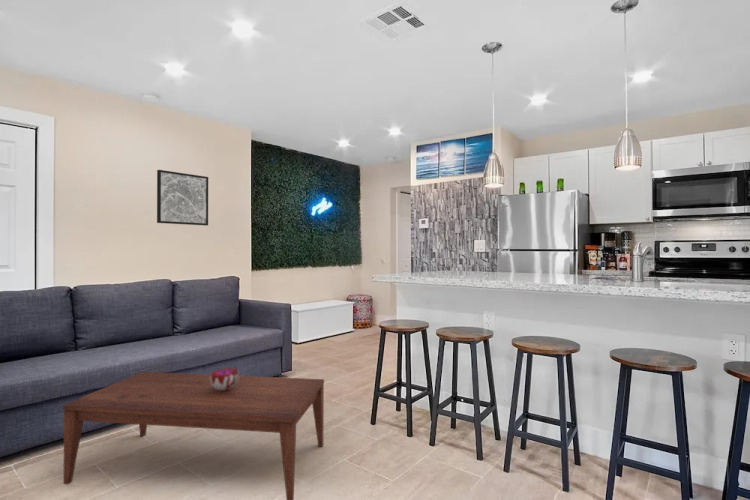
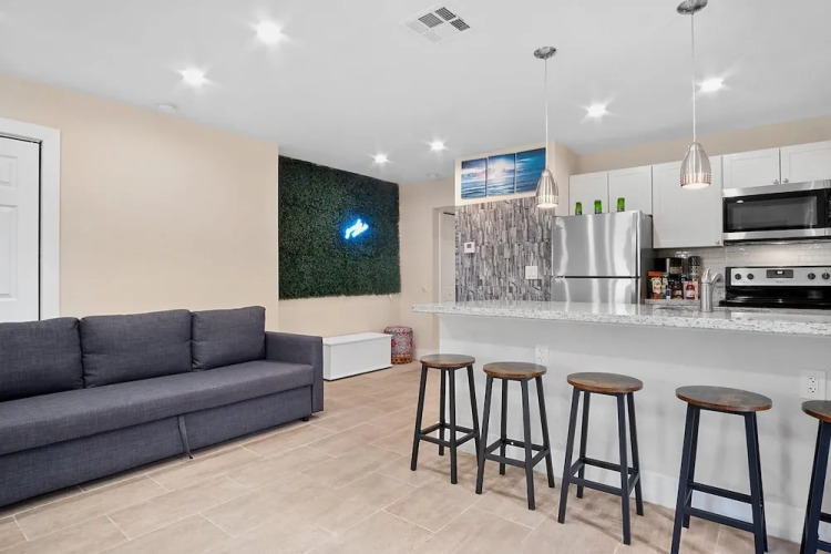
- decorative bowl (224, 380)
- coffee table (205, 426)
- wall art (183, 198)
